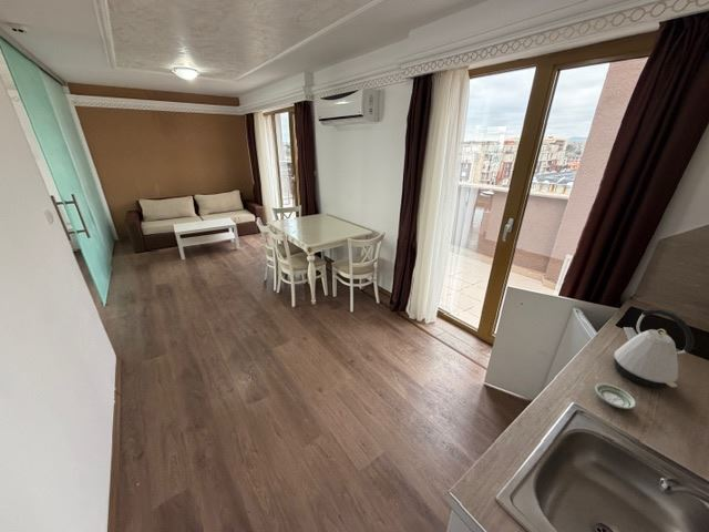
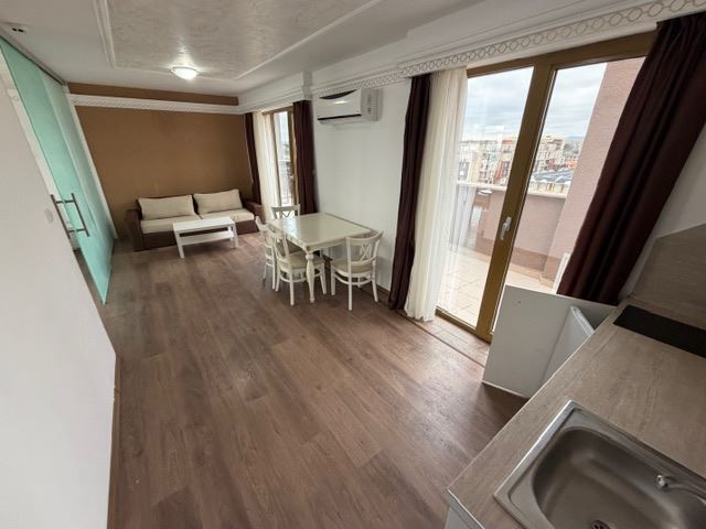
- kettle (653, 344)
- saucer (613, 397)
